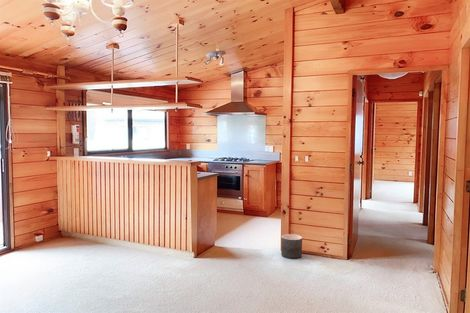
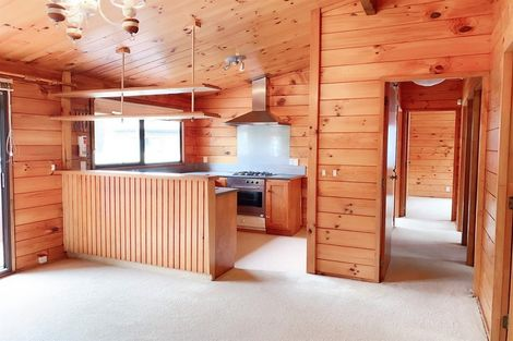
- planter (291, 246)
